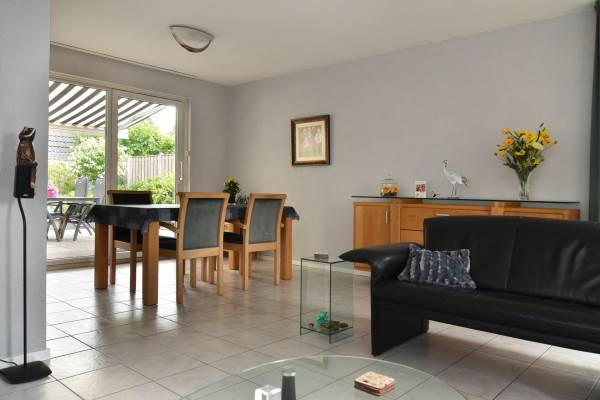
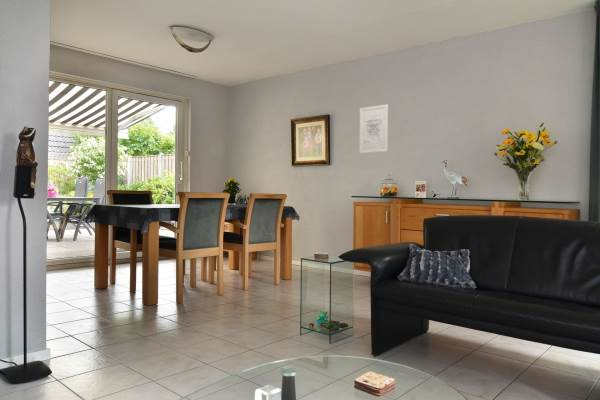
+ wall art (373, 129)
